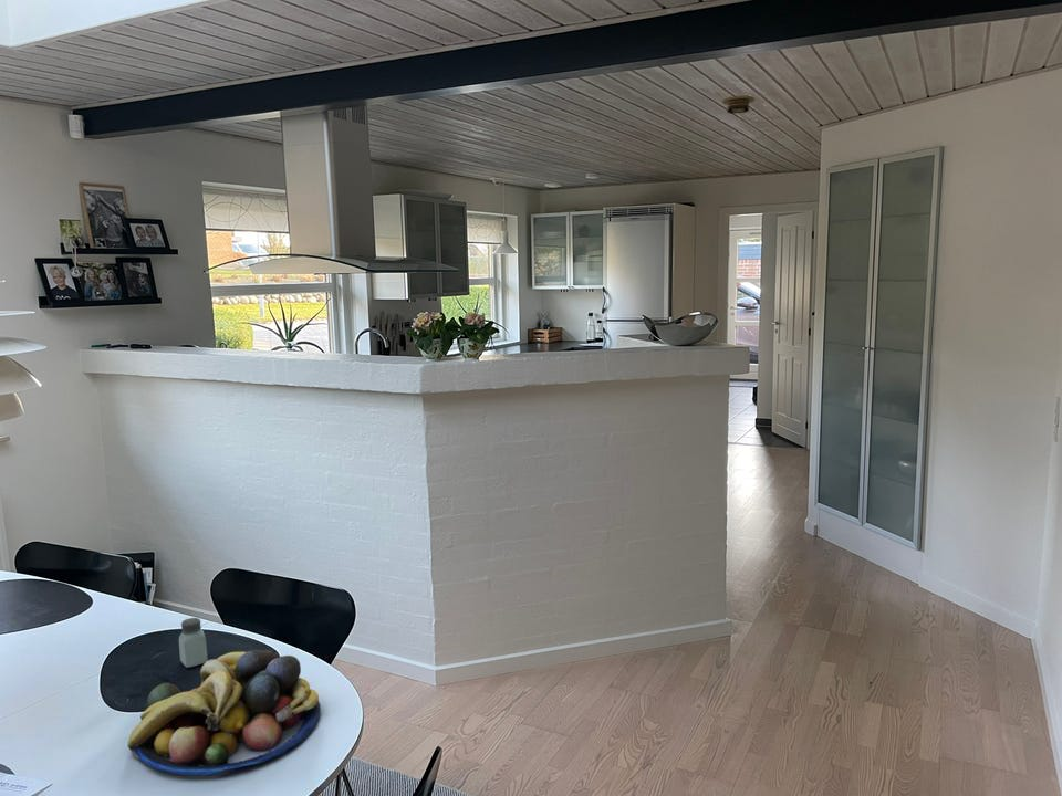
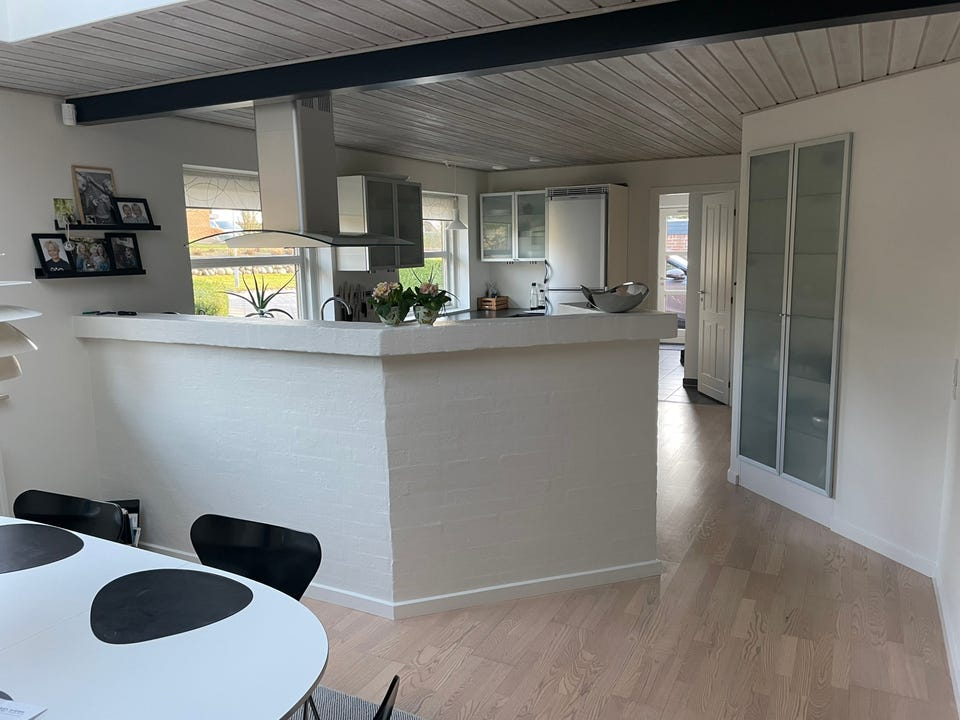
- recessed light (738, 105)
- fruit bowl (228, 695)
- saltshaker (191, 641)
